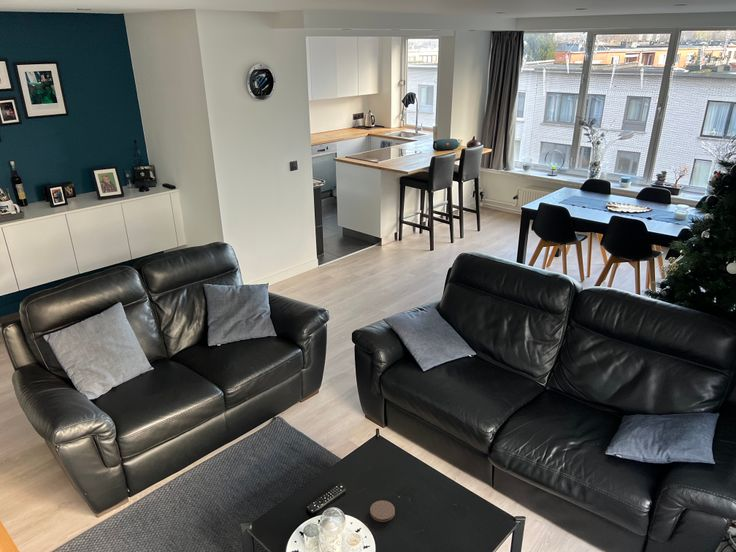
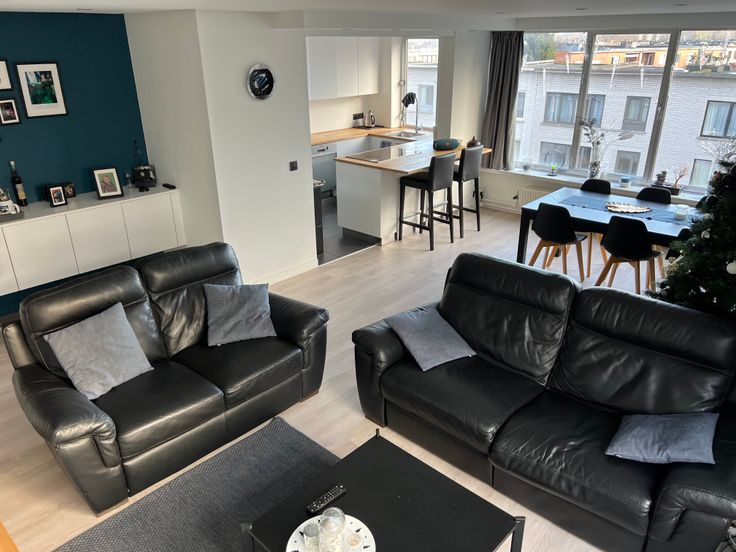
- coaster (382, 510)
